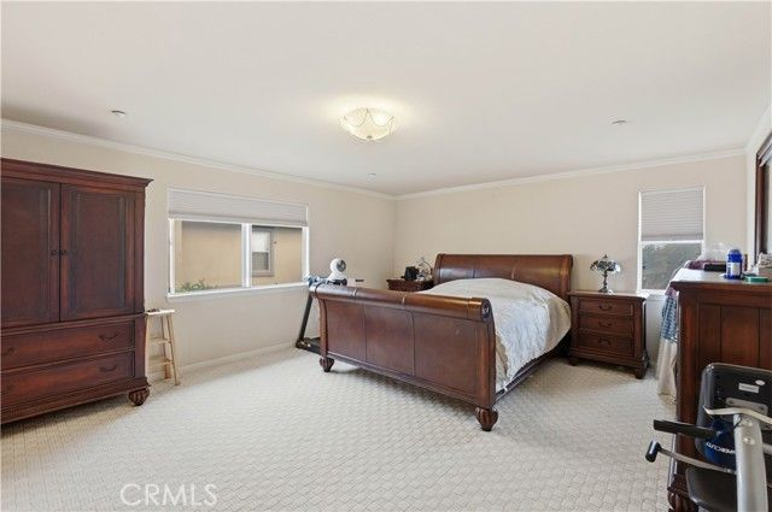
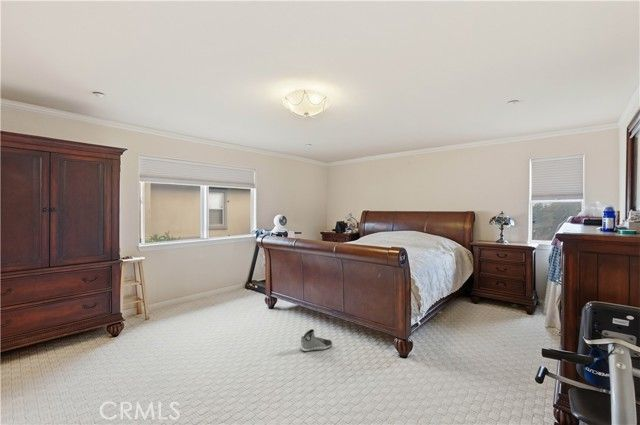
+ sneaker (316, 338)
